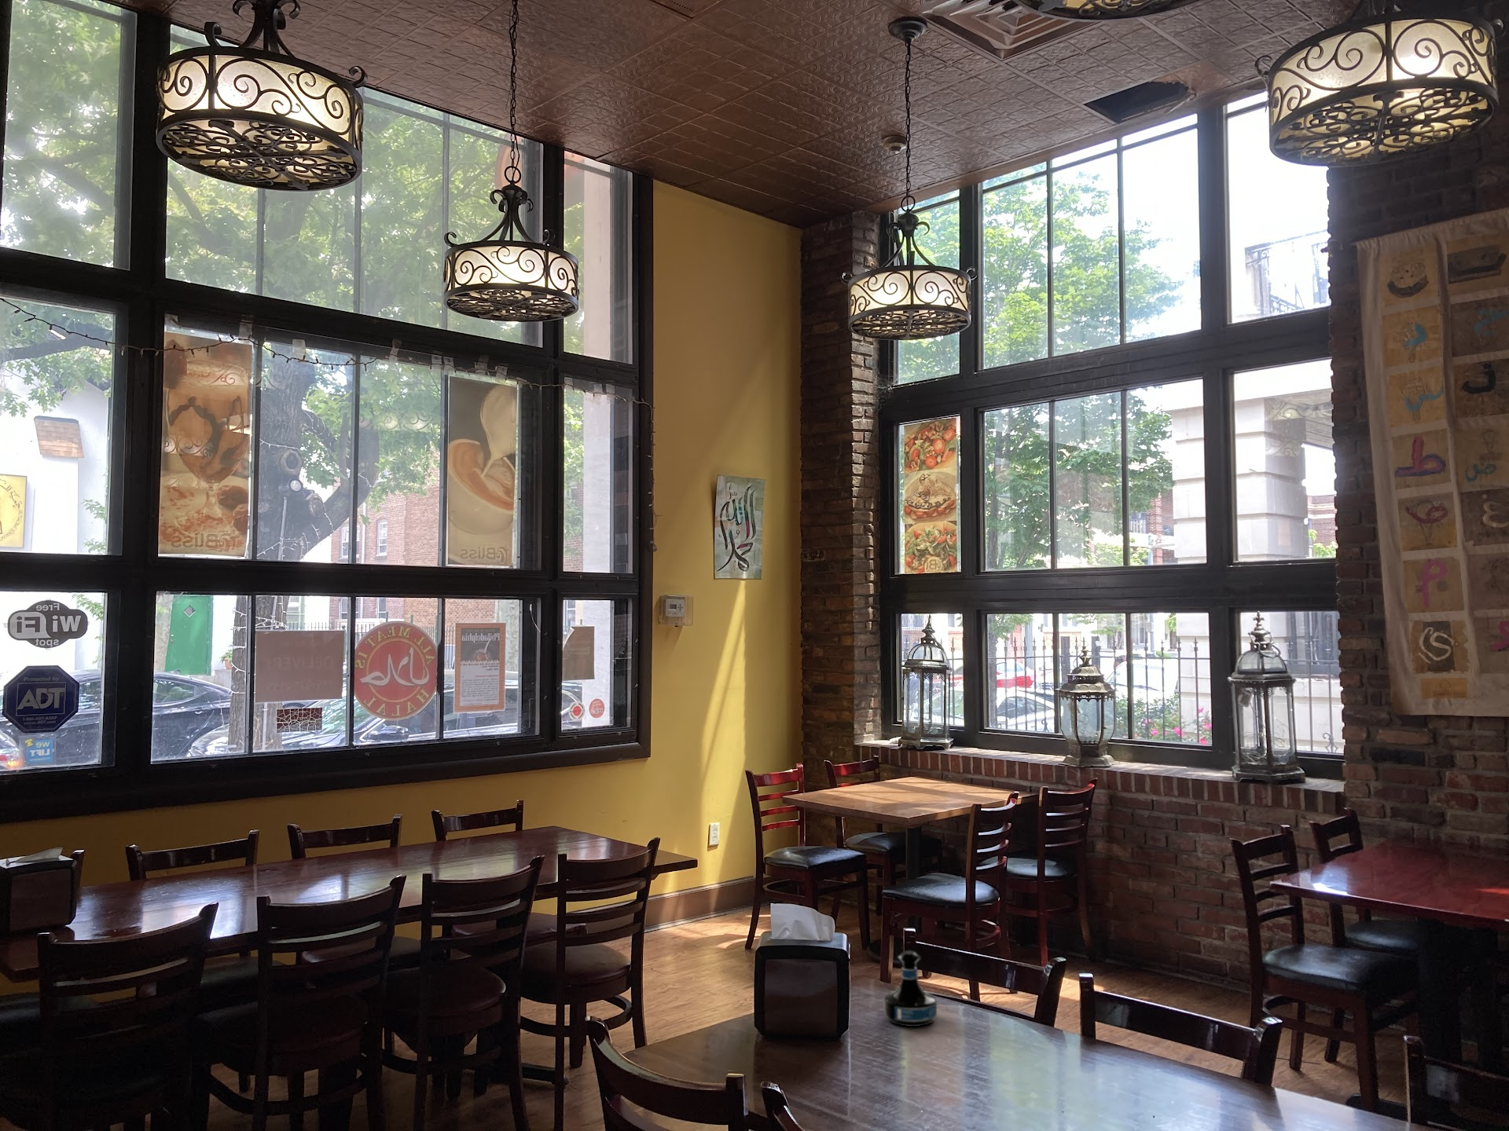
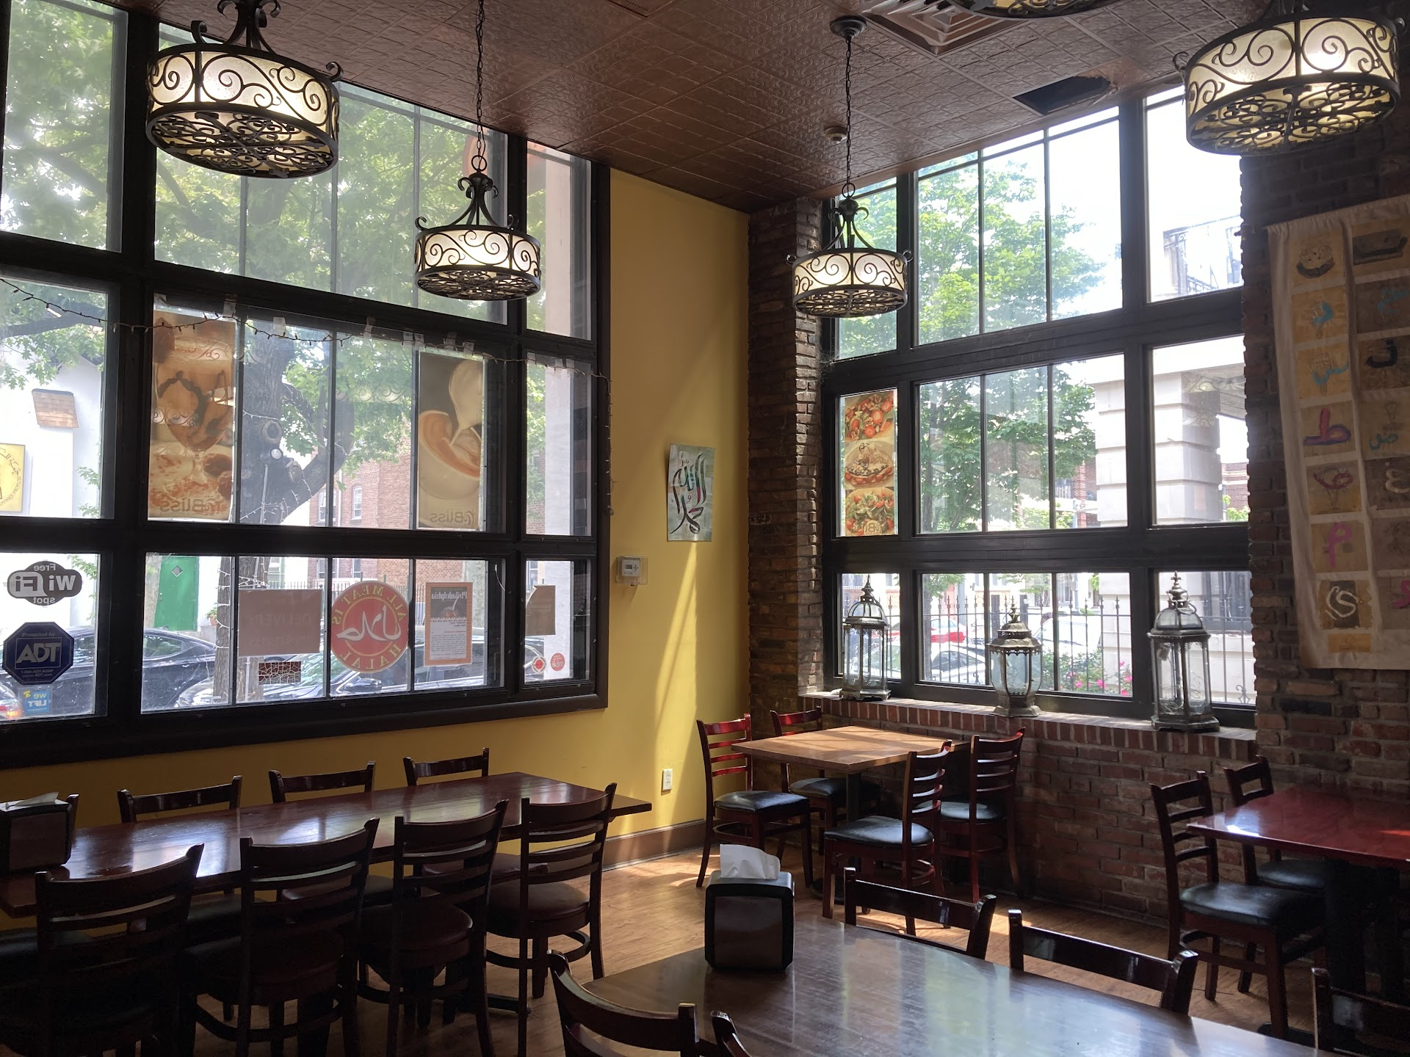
- tequila bottle (909, 985)
